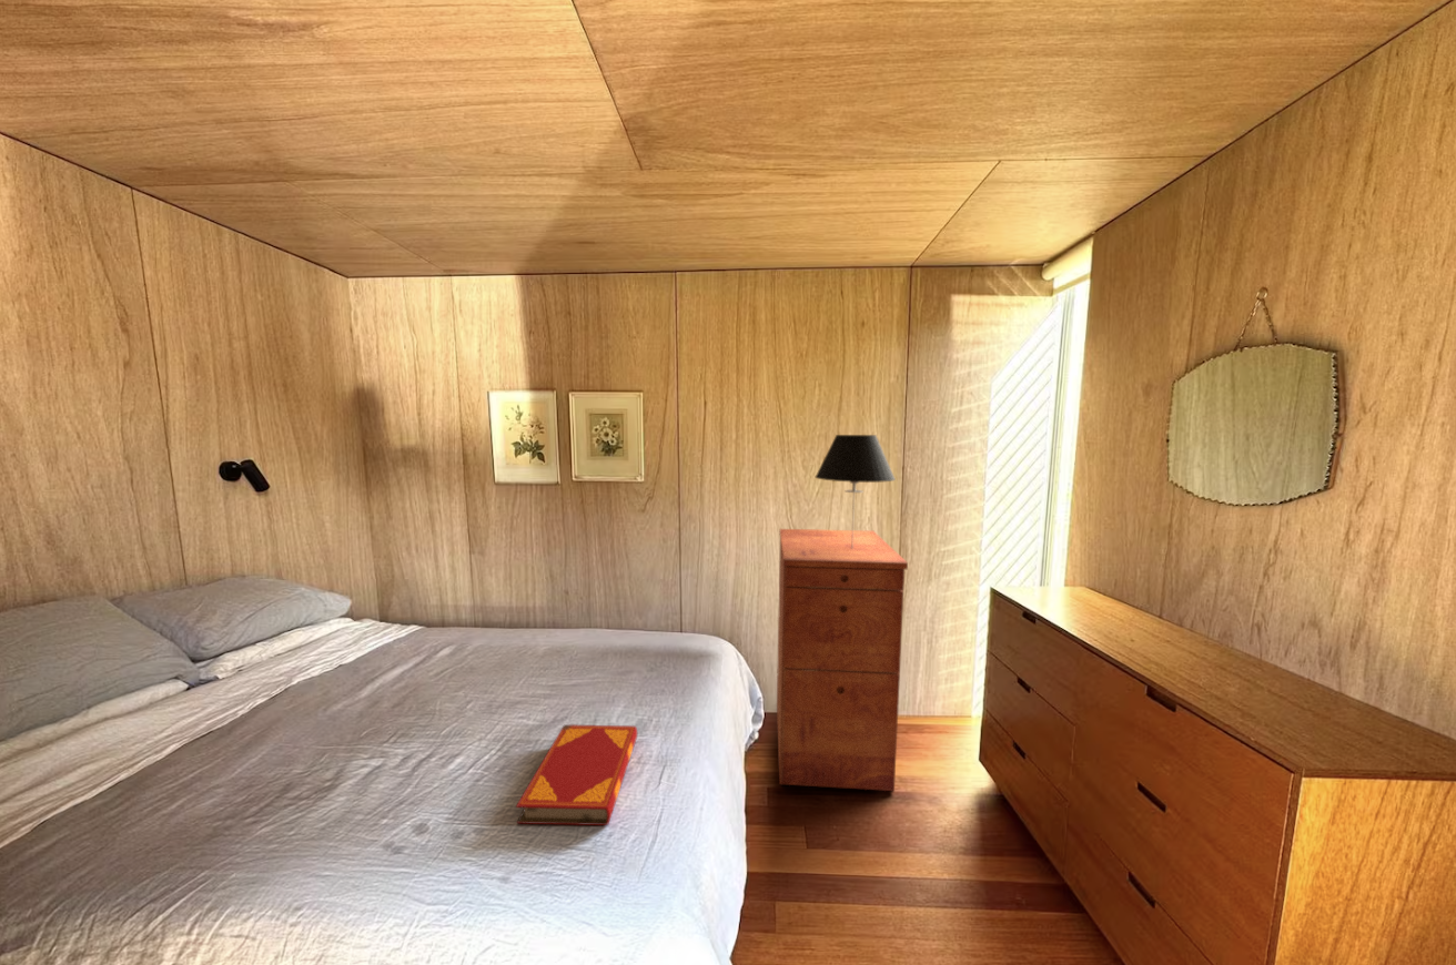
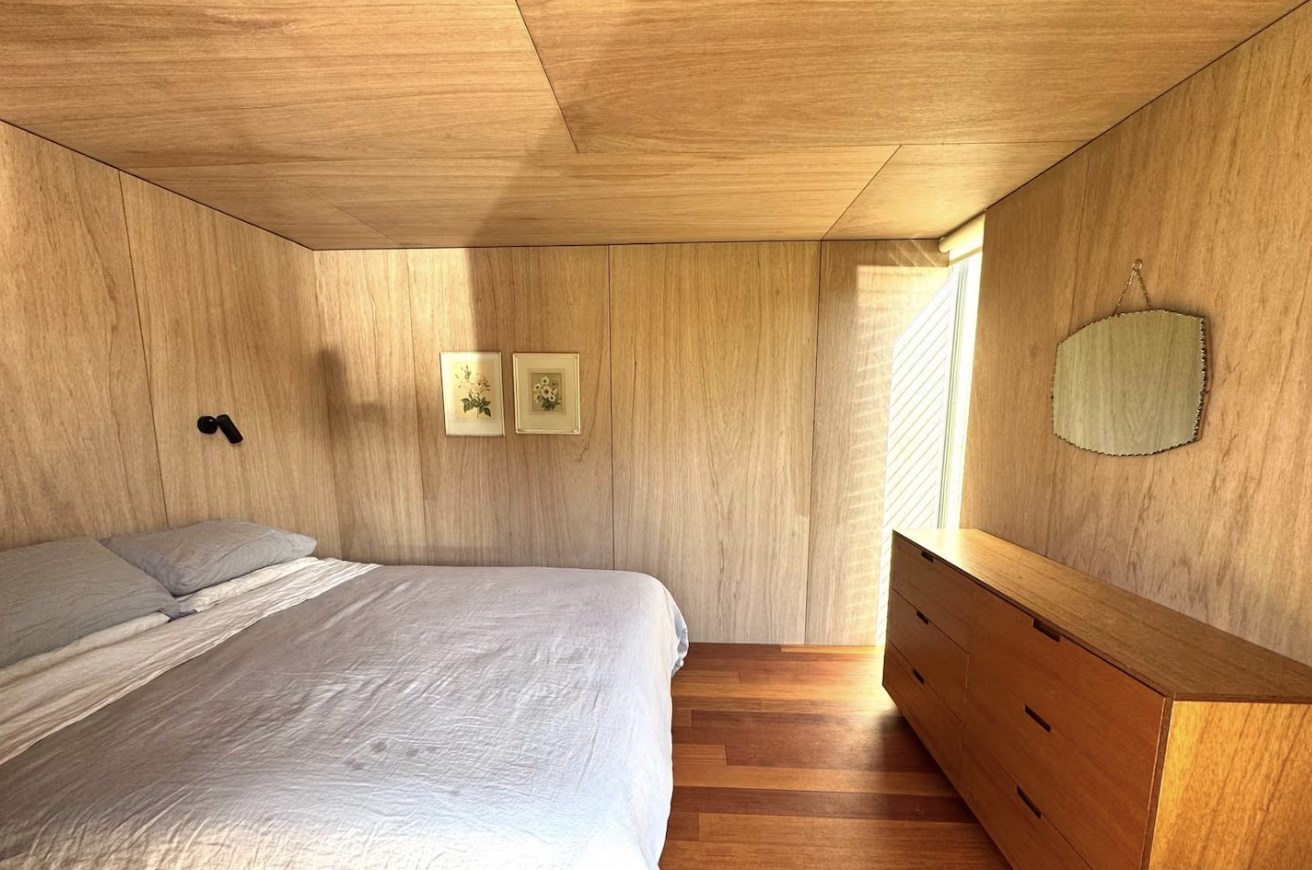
- filing cabinet (831, 647)
- table lamp (853, 491)
- hardback book (584, 769)
